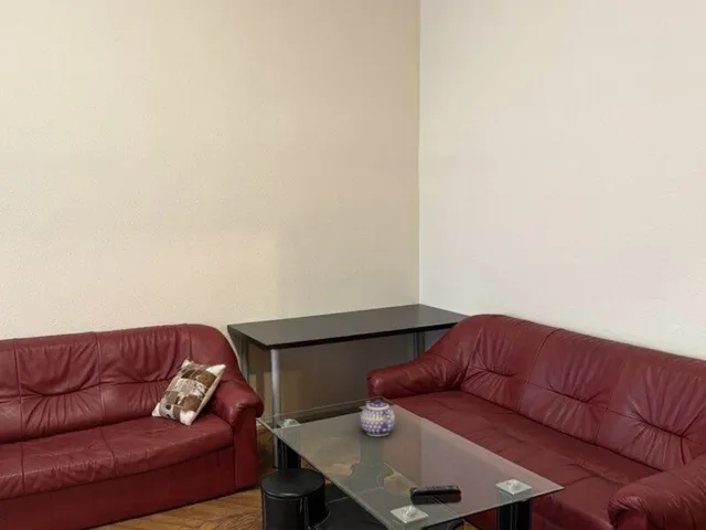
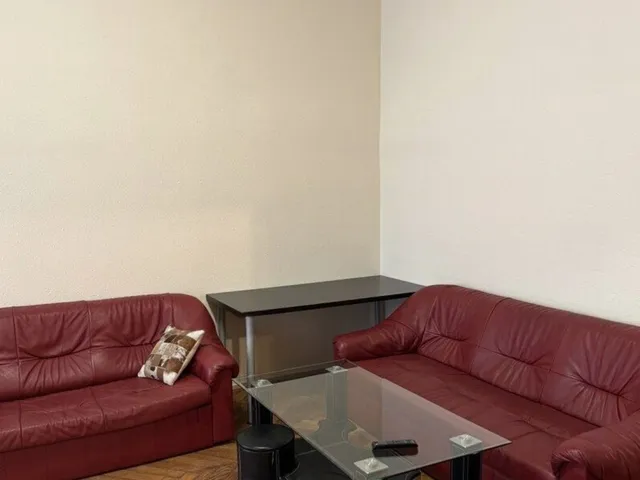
- teapot (377, 415)
